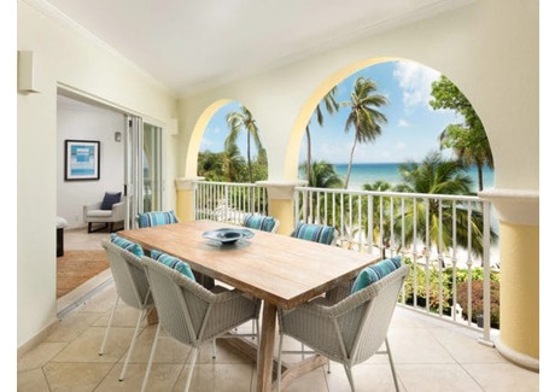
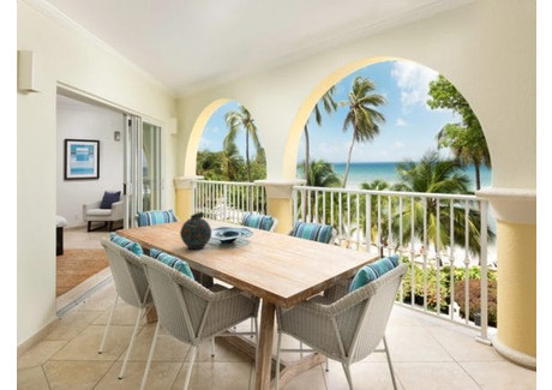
+ snuff bottle (196, 229)
